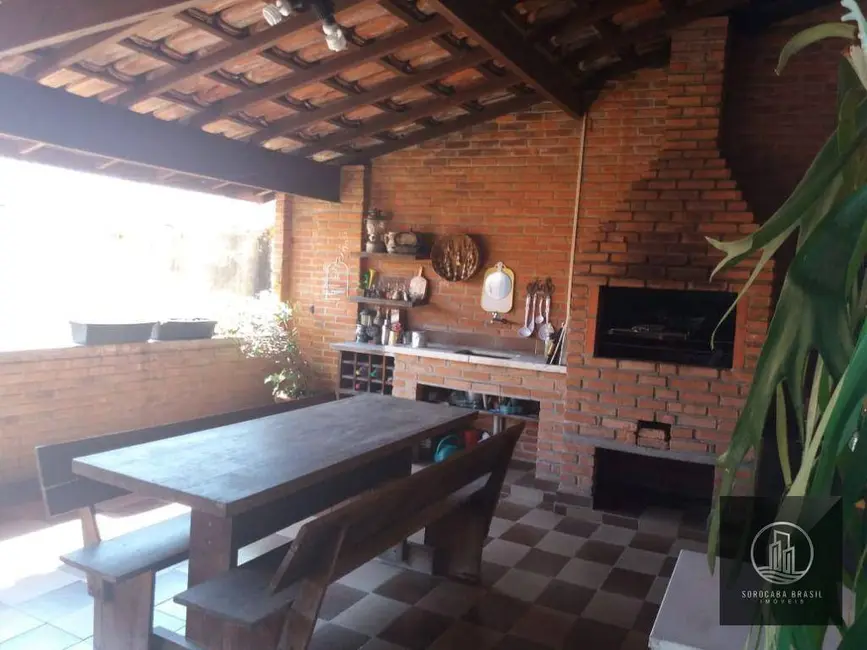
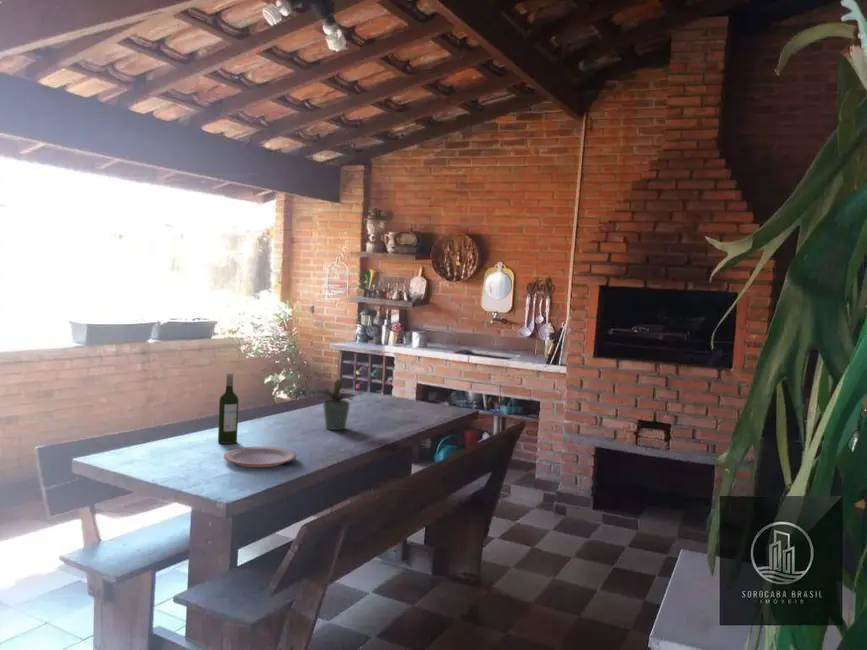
+ plate (260, 457)
+ wine bottle (228, 407)
+ potted plant (333, 403)
